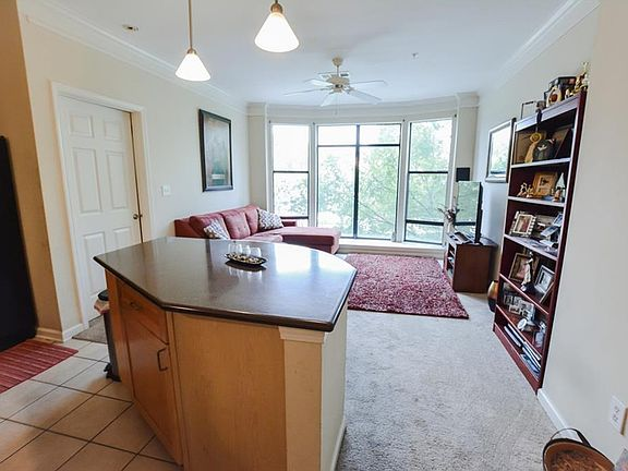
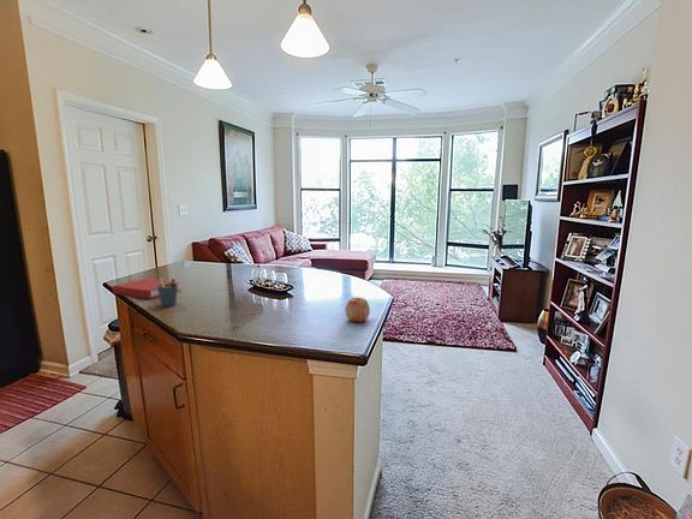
+ pen holder (167, 290)
+ apple (357, 309)
+ book (147, 287)
